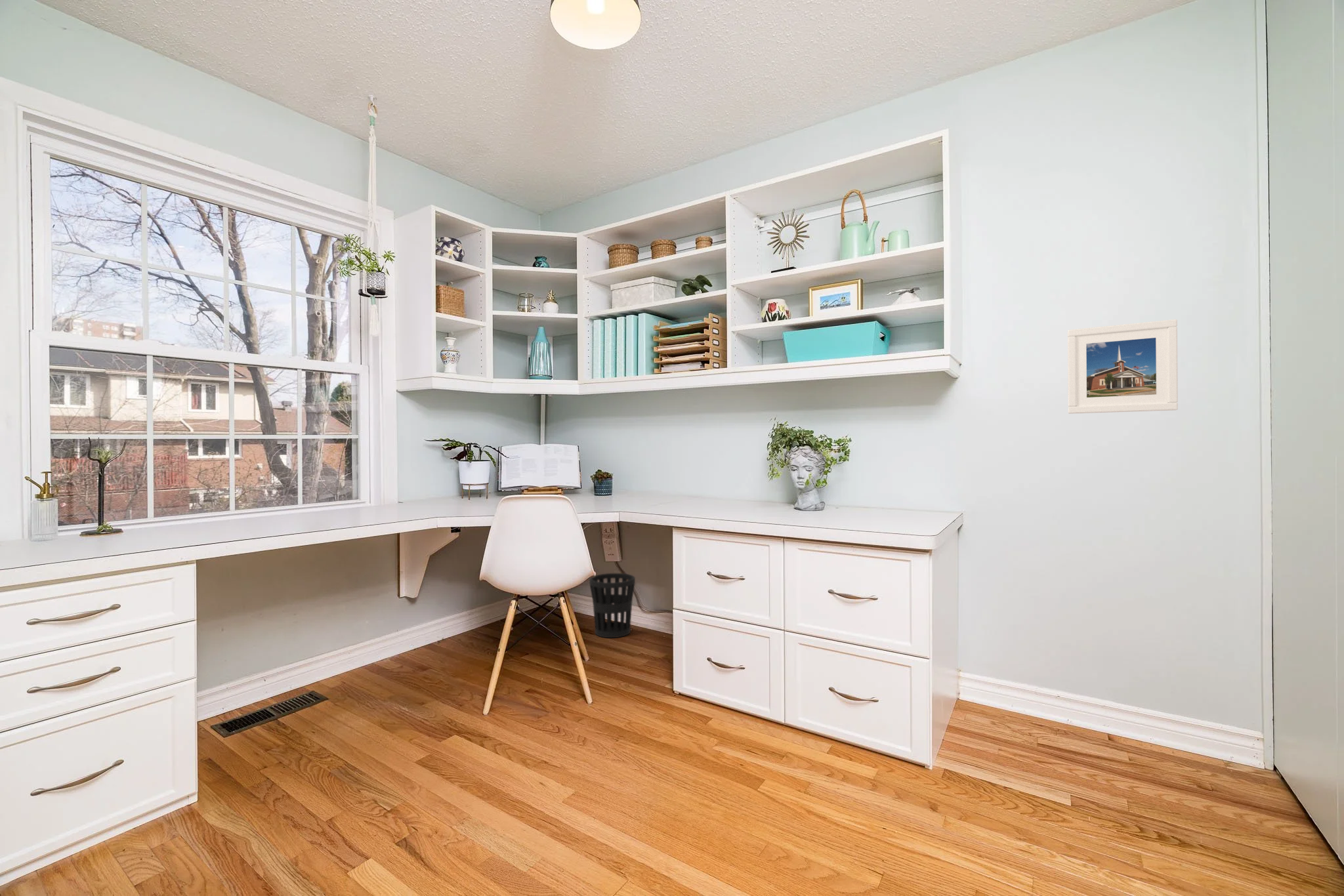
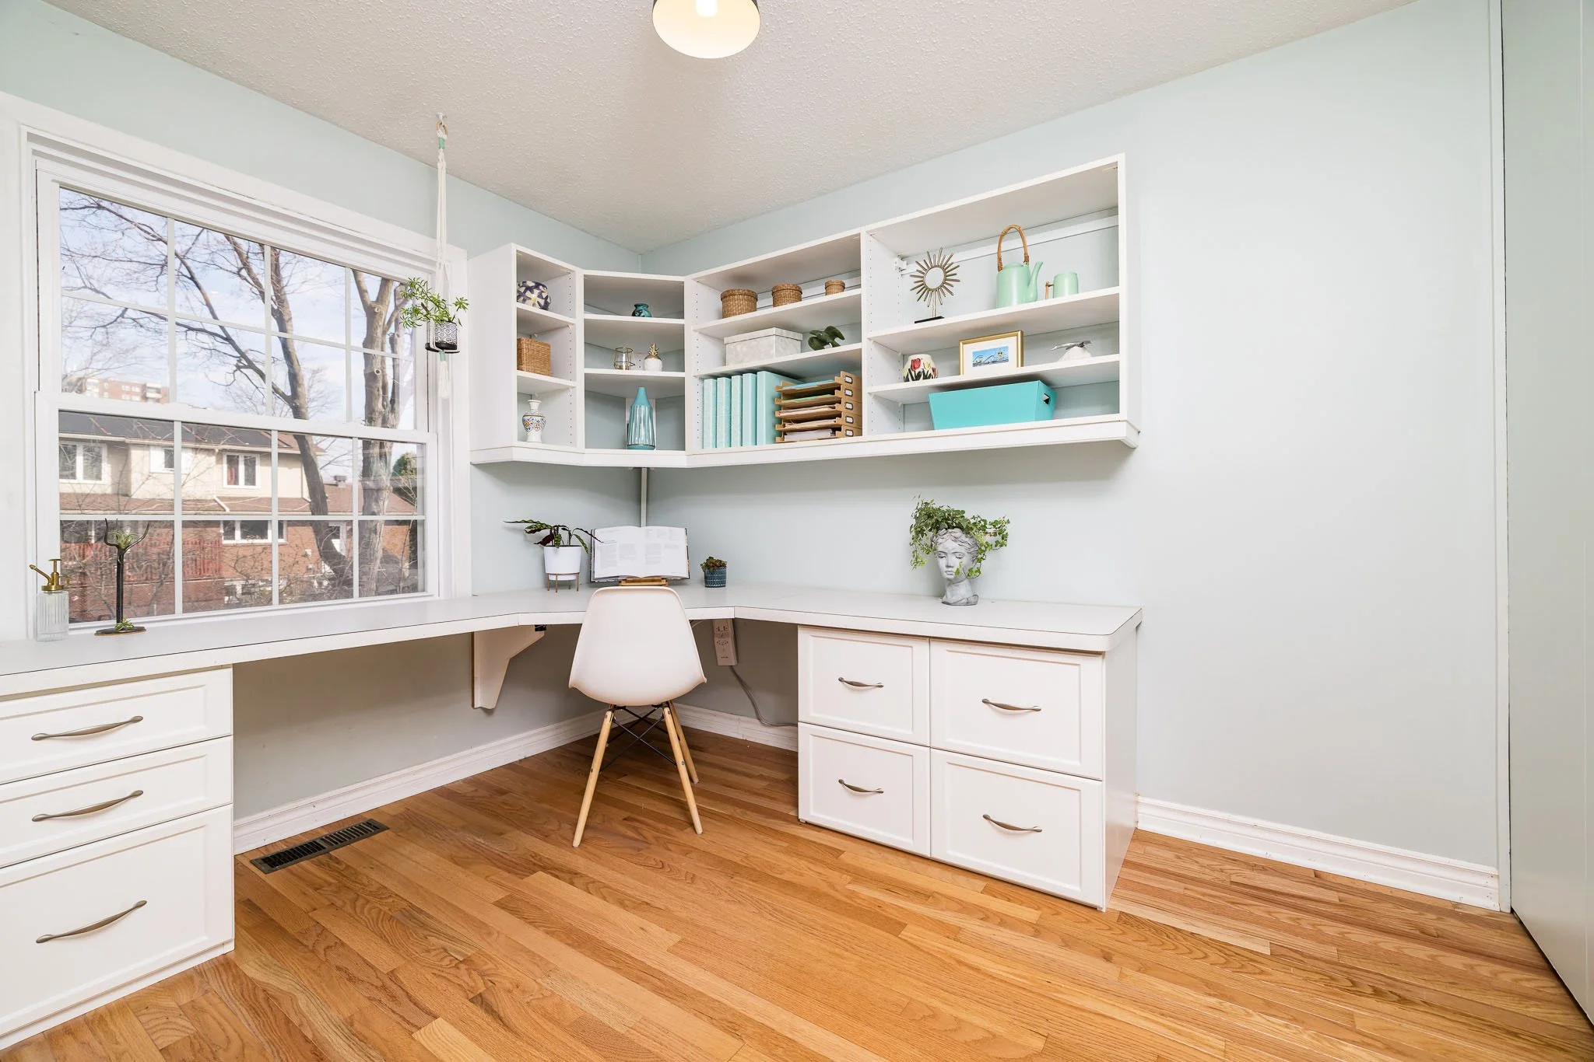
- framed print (1120, 368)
- wastebasket (612, 605)
